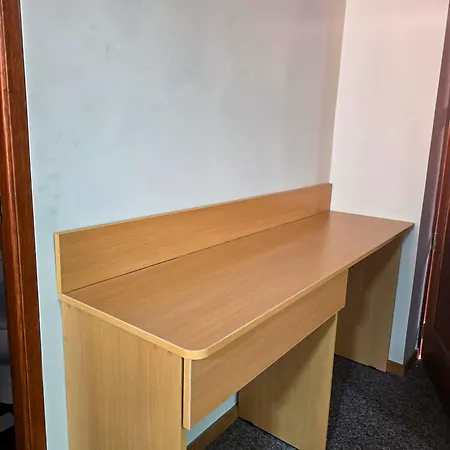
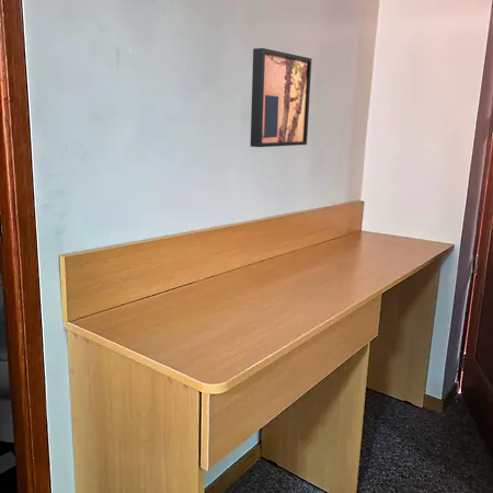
+ wall art (282, 100)
